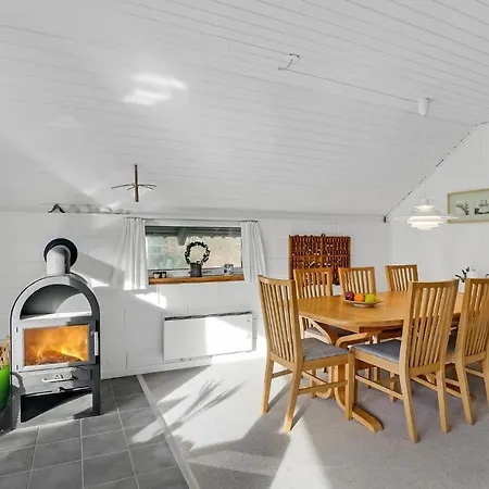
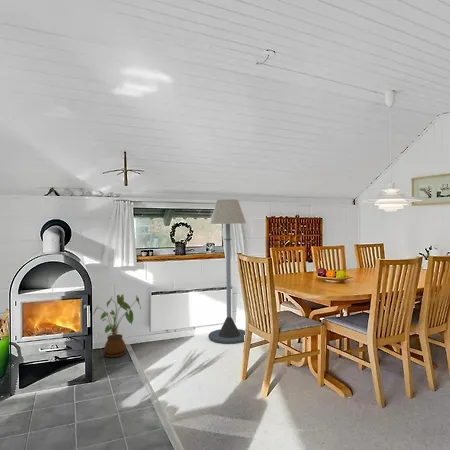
+ house plant (117, 325)
+ floor lamp (228, 268)
